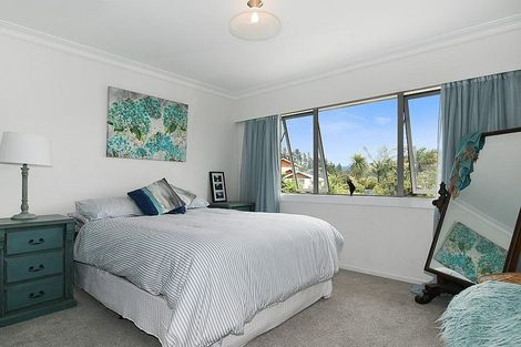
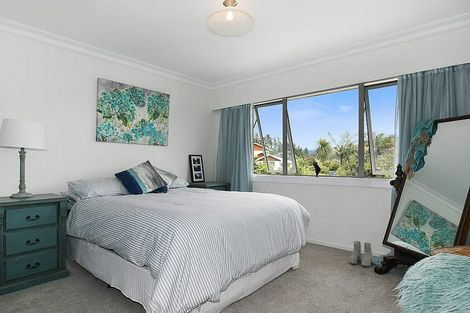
+ boots (360, 253)
